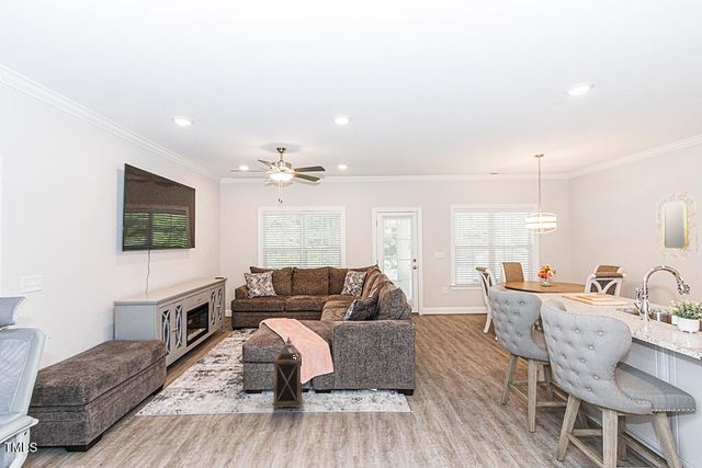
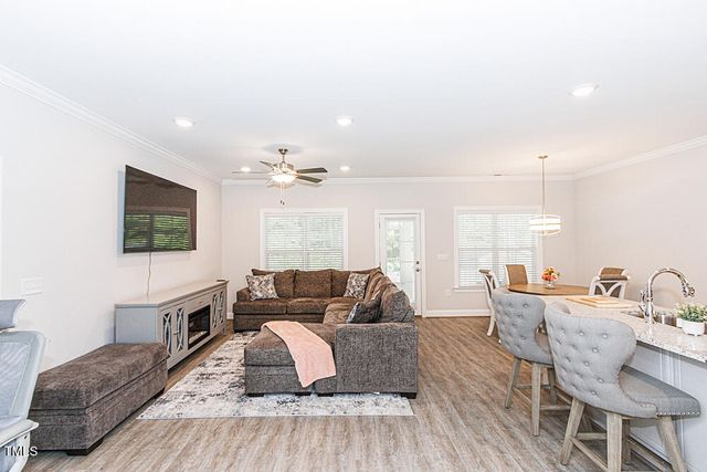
- home mirror (673, 226)
- lantern (288, 369)
